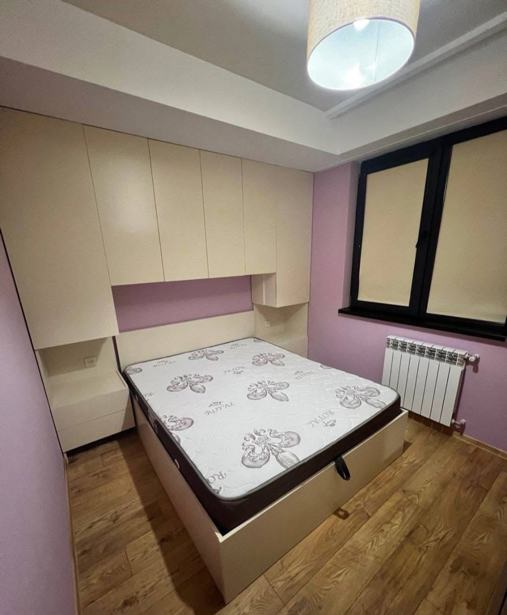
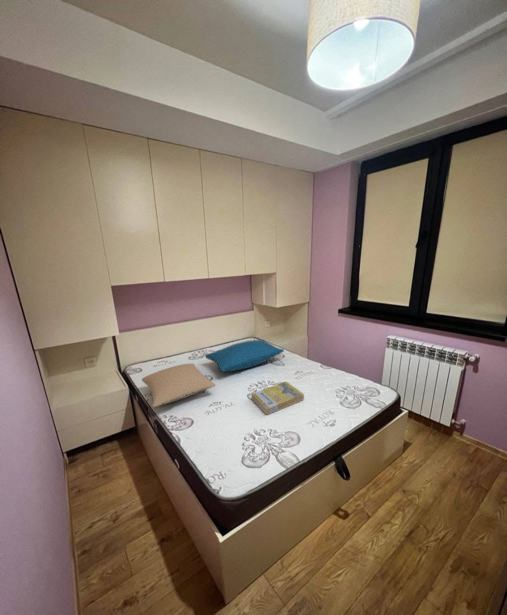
+ book (277, 396)
+ pillow (245, 354)
+ pillow (177, 382)
